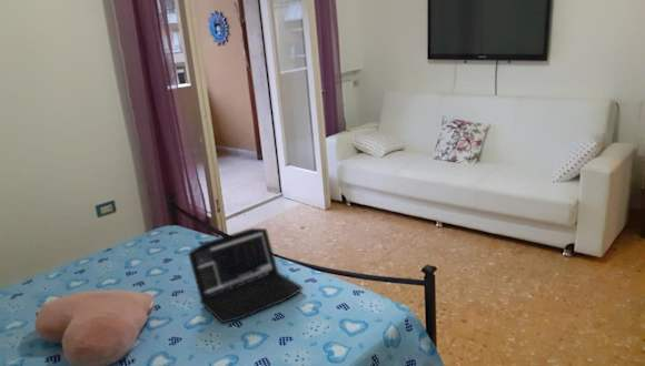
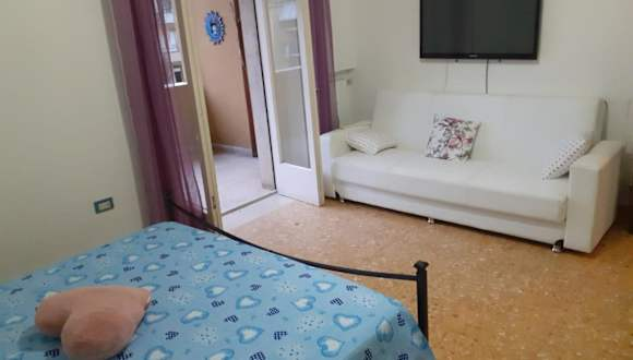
- laptop (246, 271)
